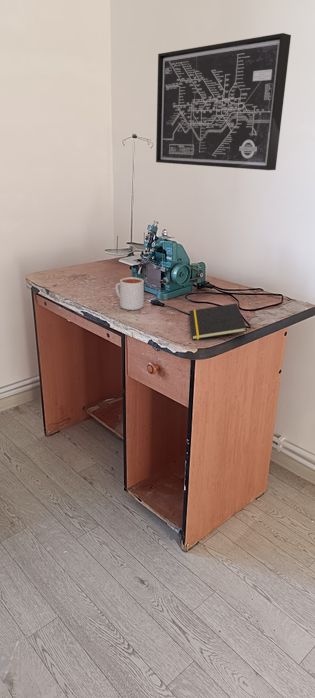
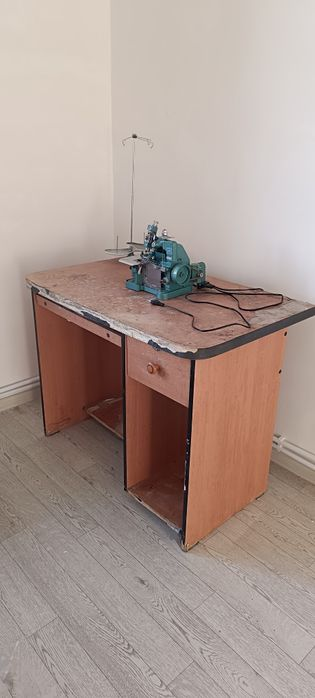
- mug (128, 293)
- wall art (213, 108)
- notepad (216, 320)
